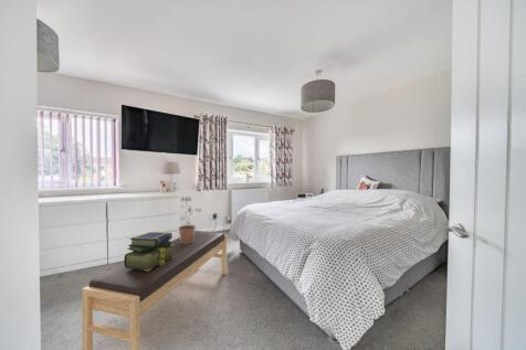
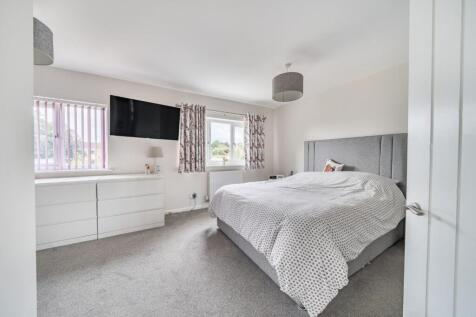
- potted plant (188, 216)
- stack of books (150, 247)
- bench (176, 276)
